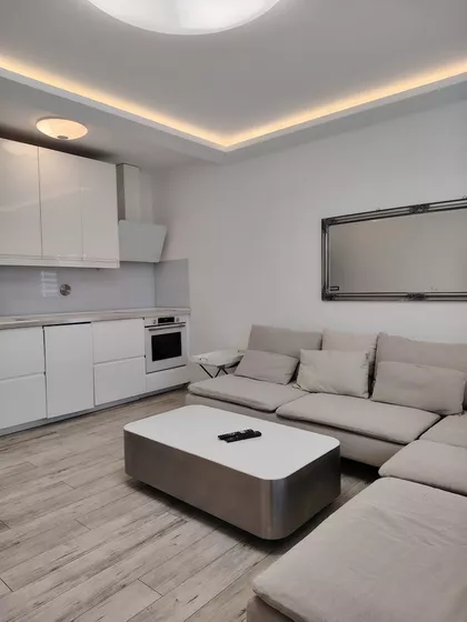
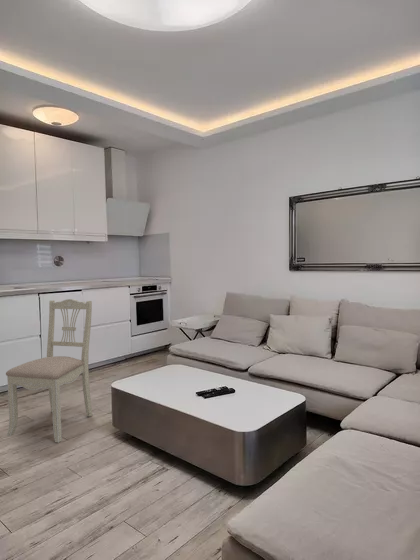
+ dining chair (51, 364)
